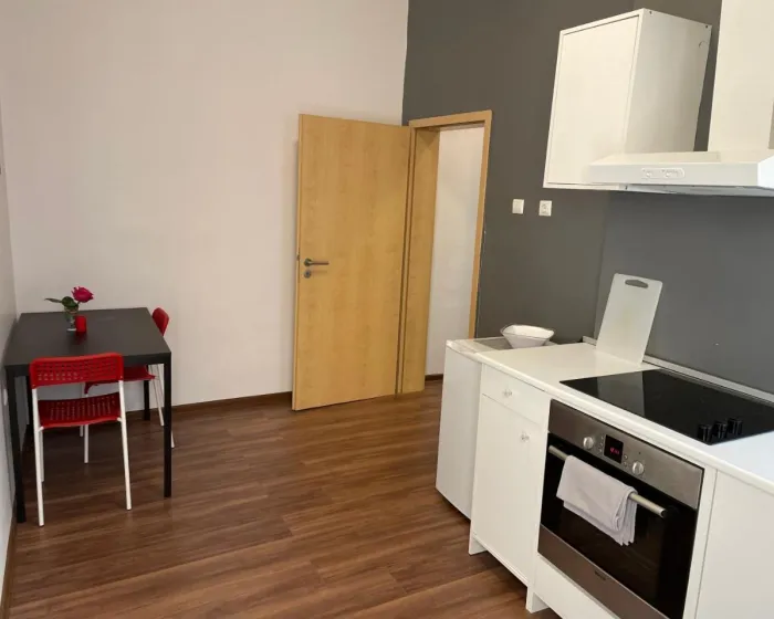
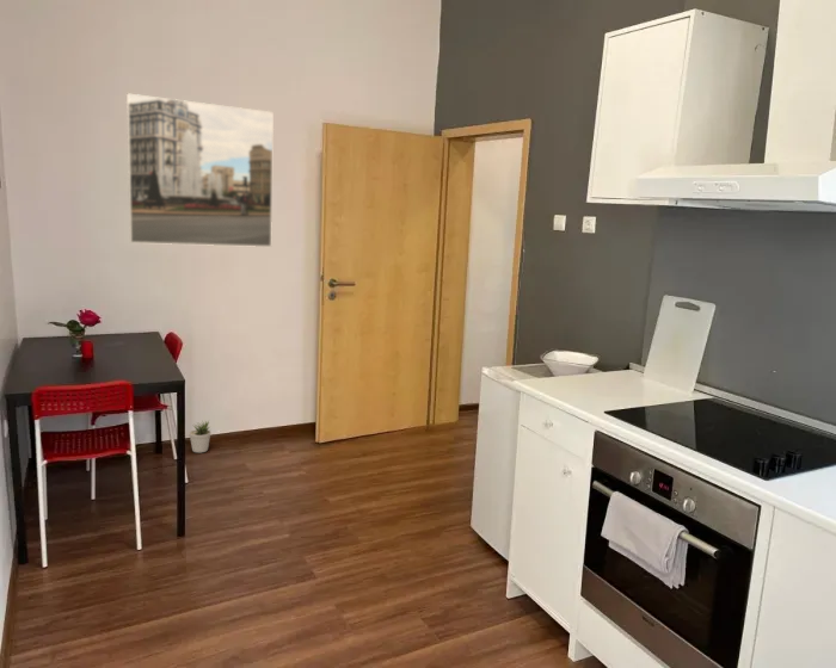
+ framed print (203, 175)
+ potted plant (199, 434)
